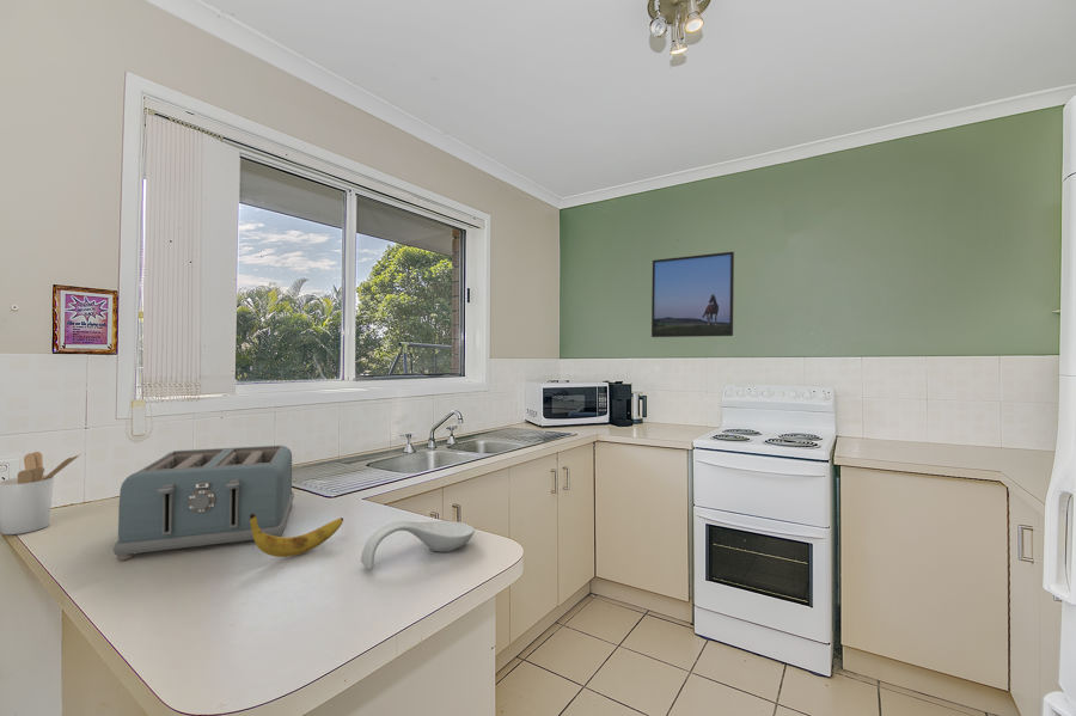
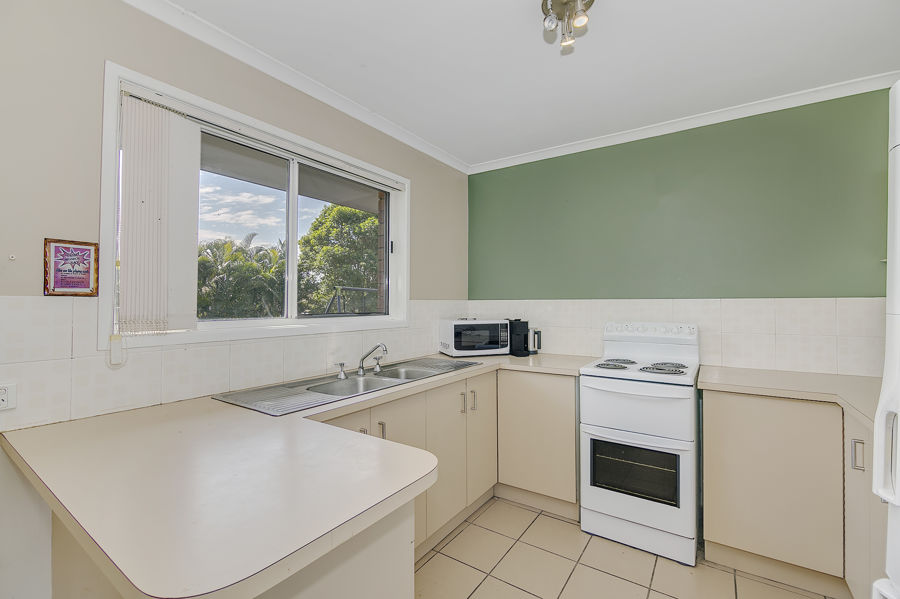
- banana (302, 534)
- toaster (216, 494)
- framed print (690, 296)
- utensil holder (39, 490)
- spoon rest (421, 536)
